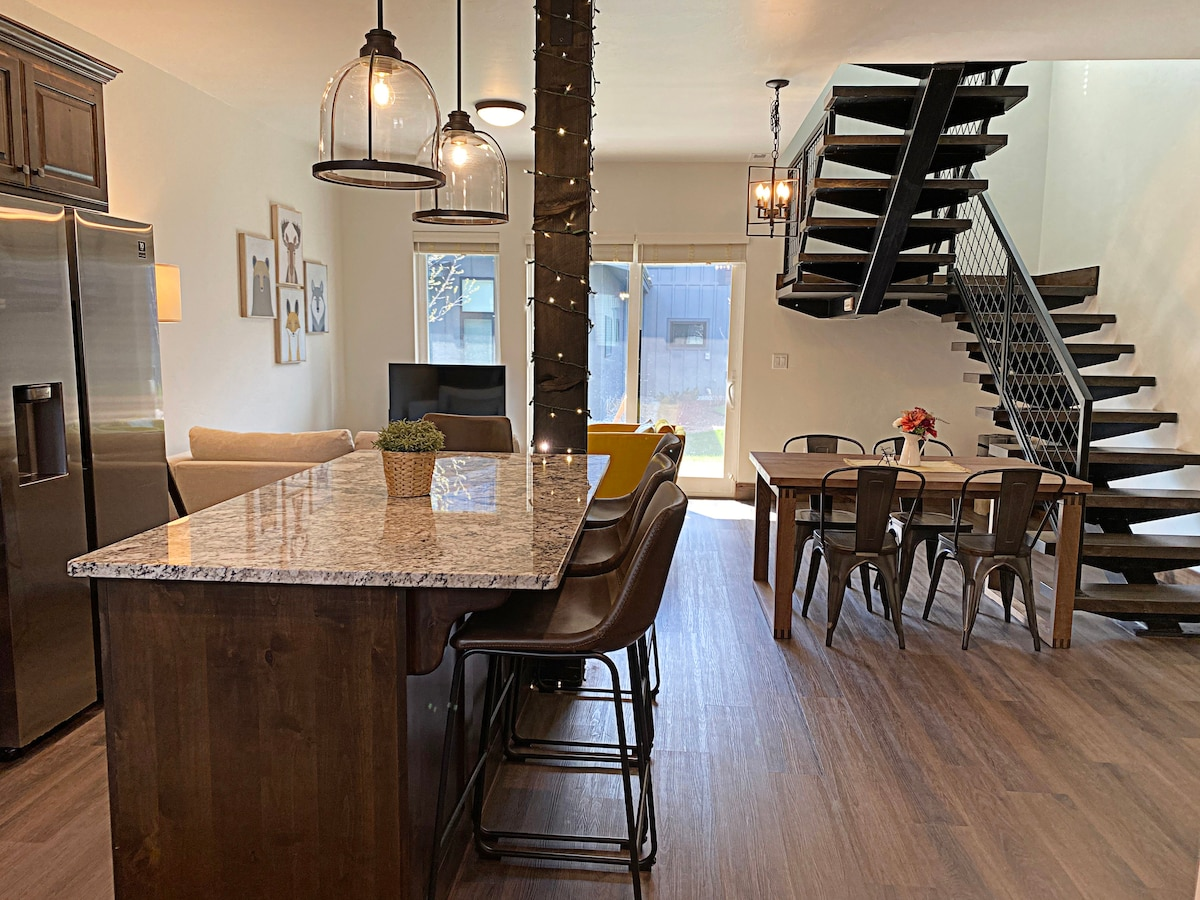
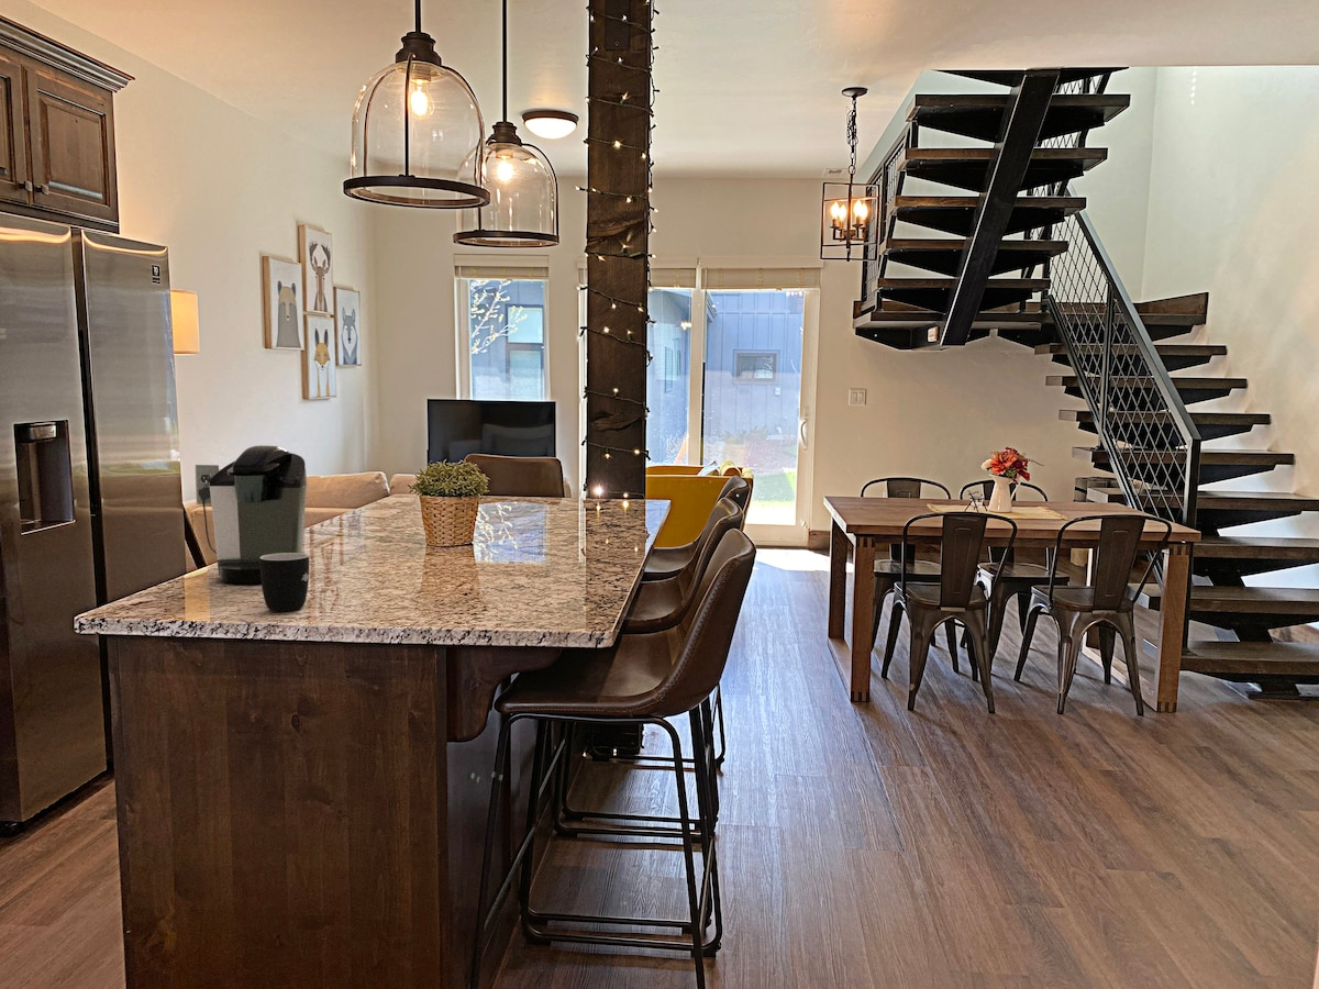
+ mug (285, 580)
+ coffee maker (237, 510)
